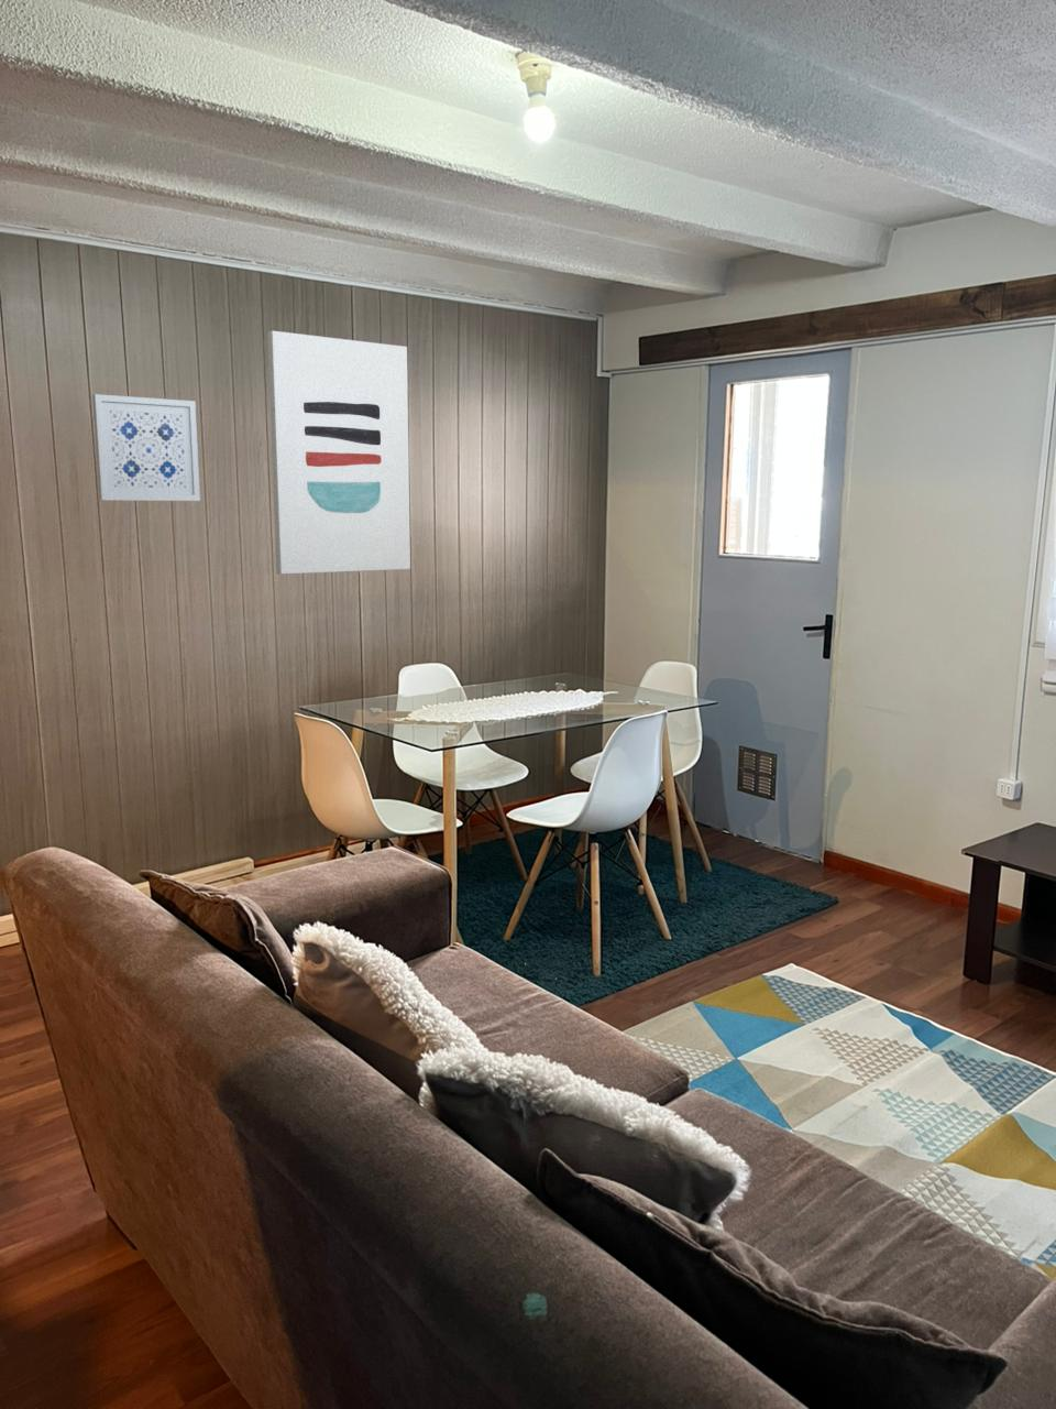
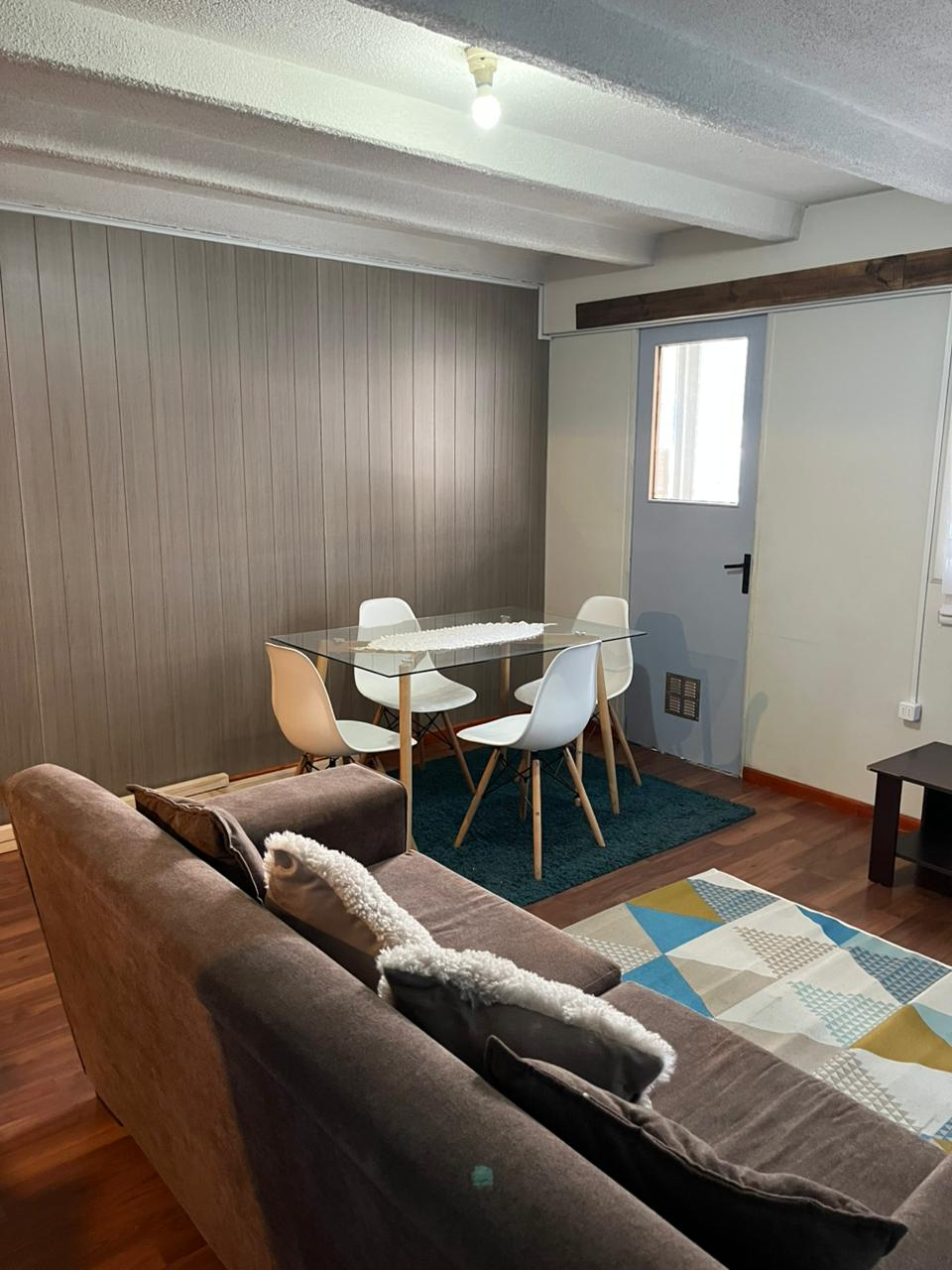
- wall art (148, 449)
- wall art (343, 457)
